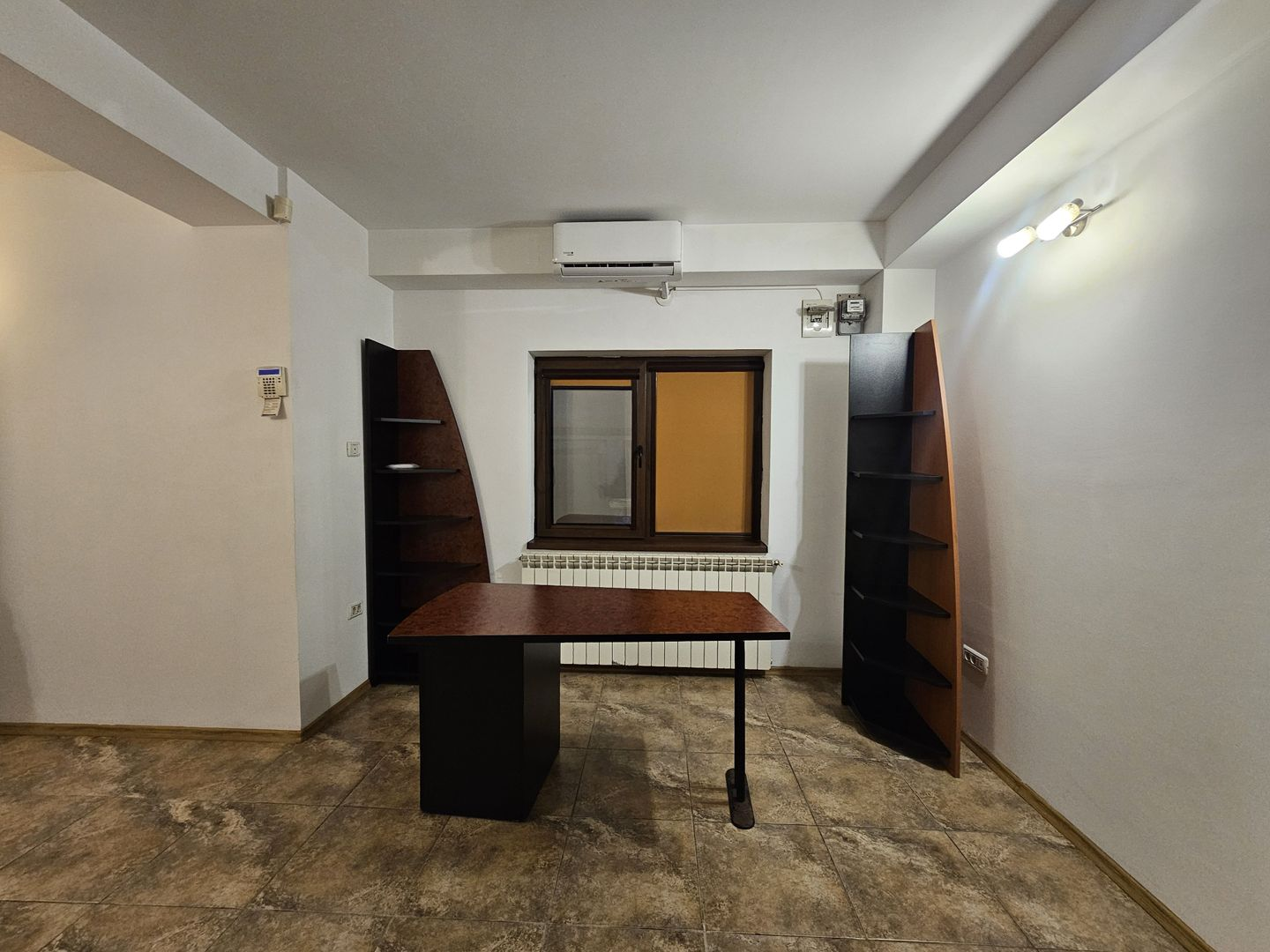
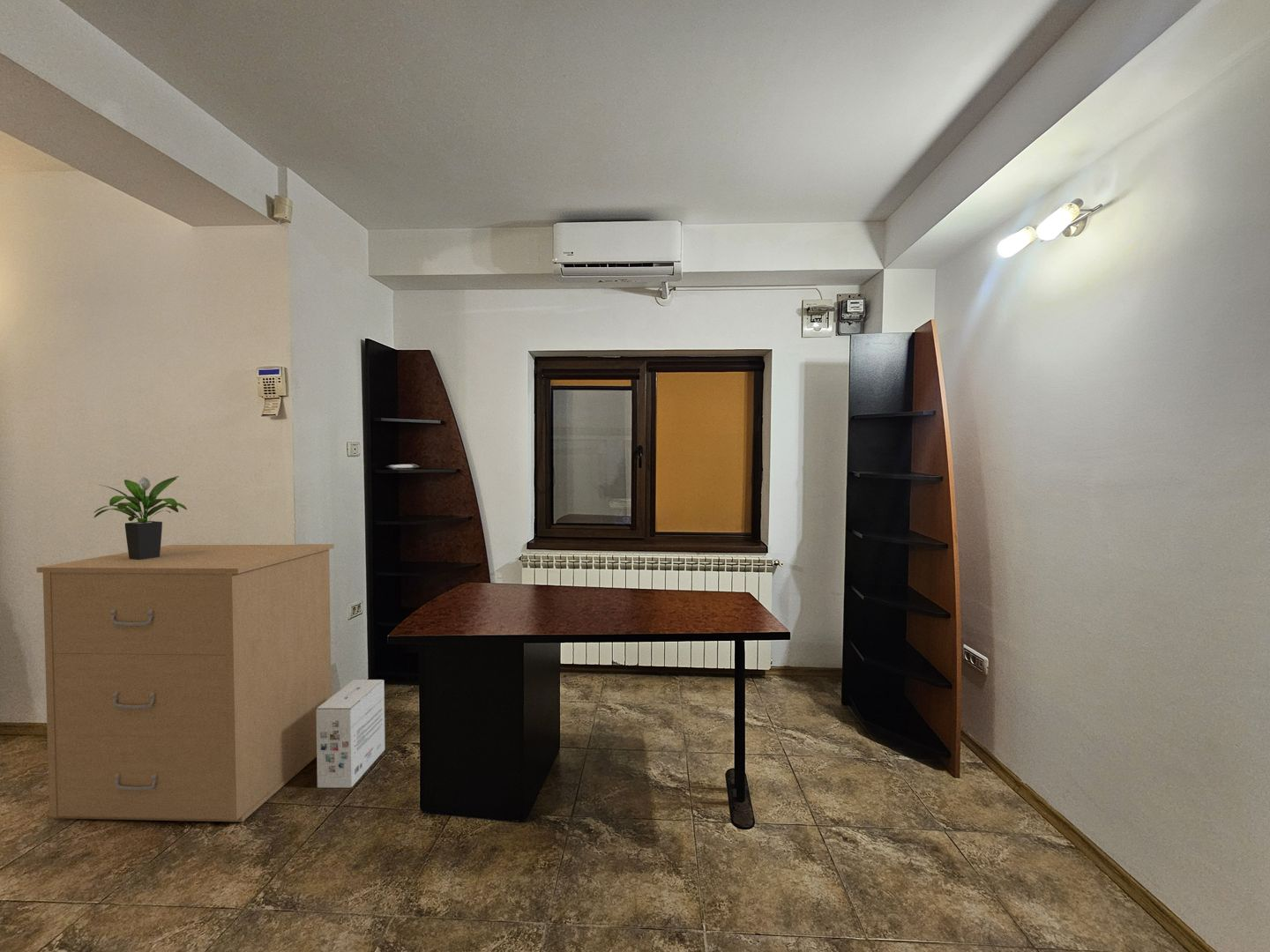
+ filing cabinet (205, 666)
+ potted plant (143, 517)
+ cardboard box (352, 730)
